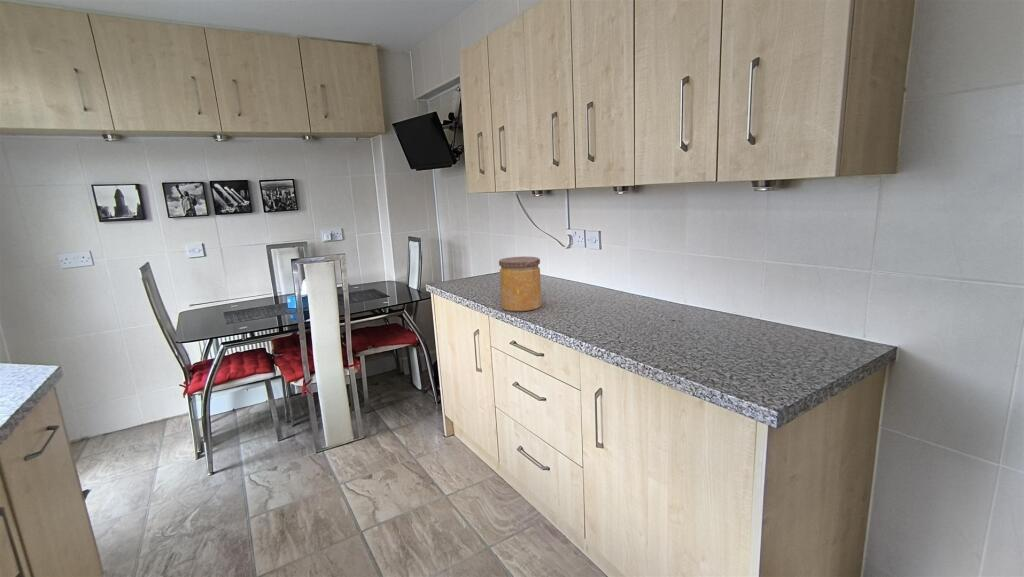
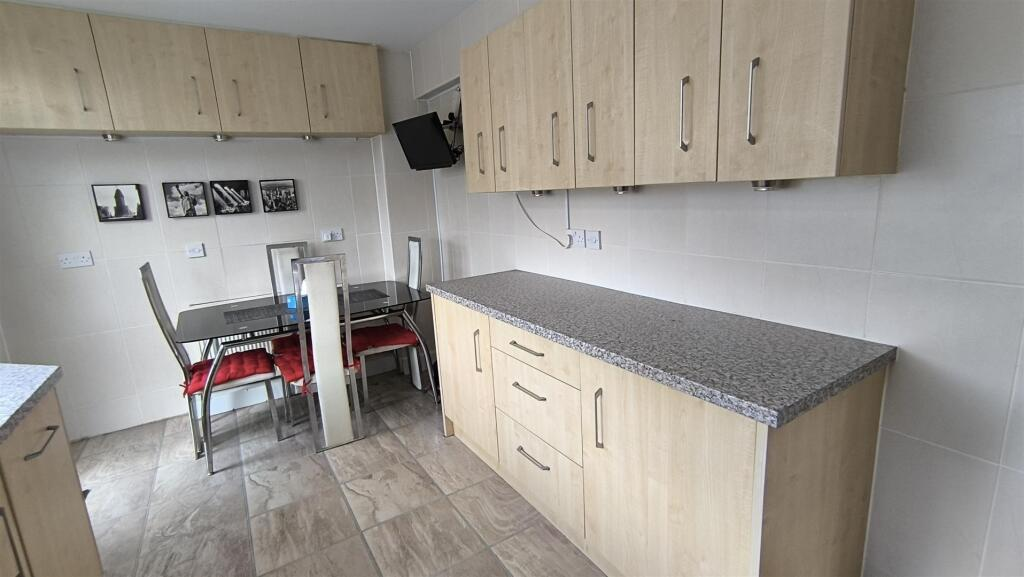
- jar (520, 283)
